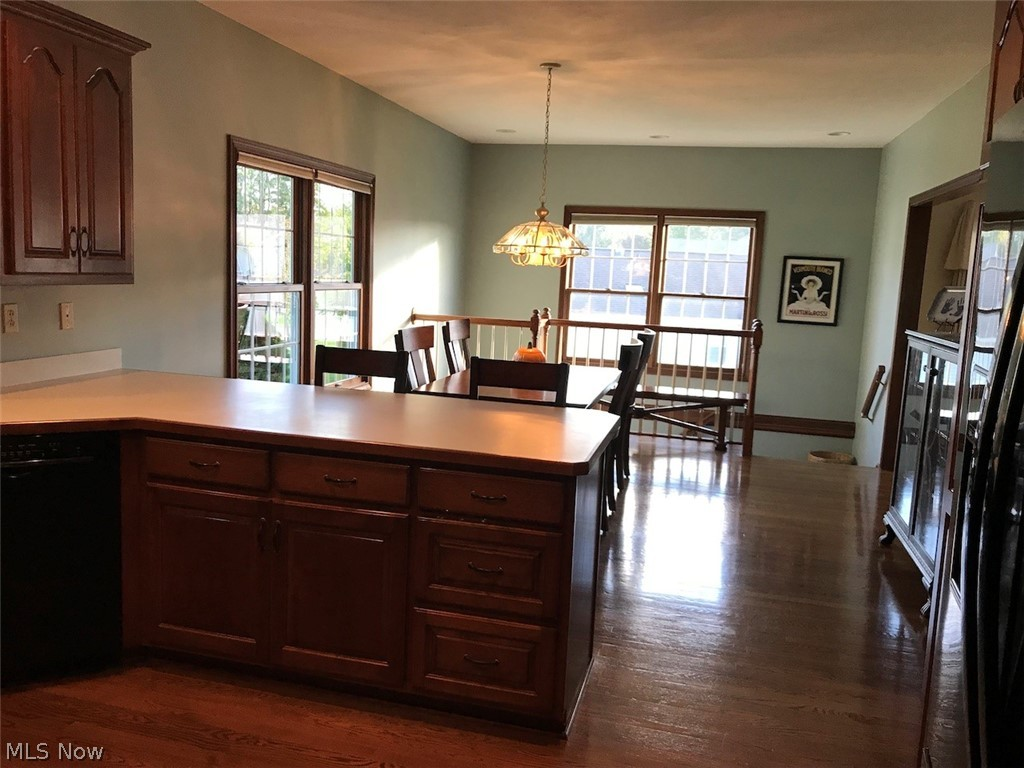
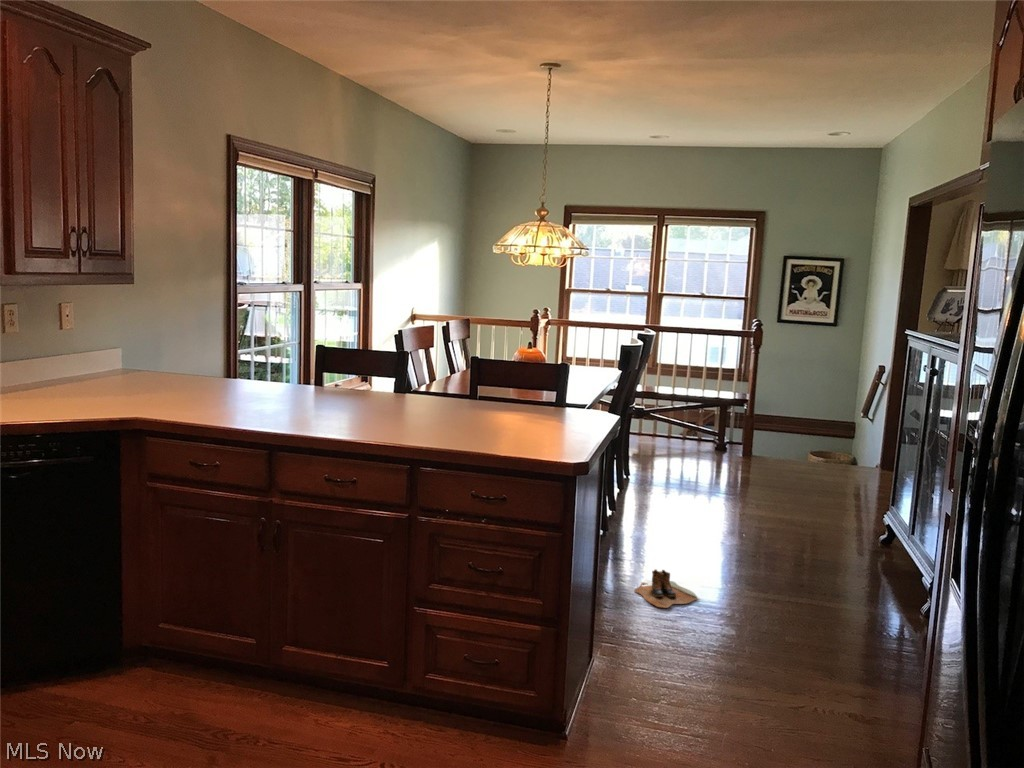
+ boots (665, 584)
